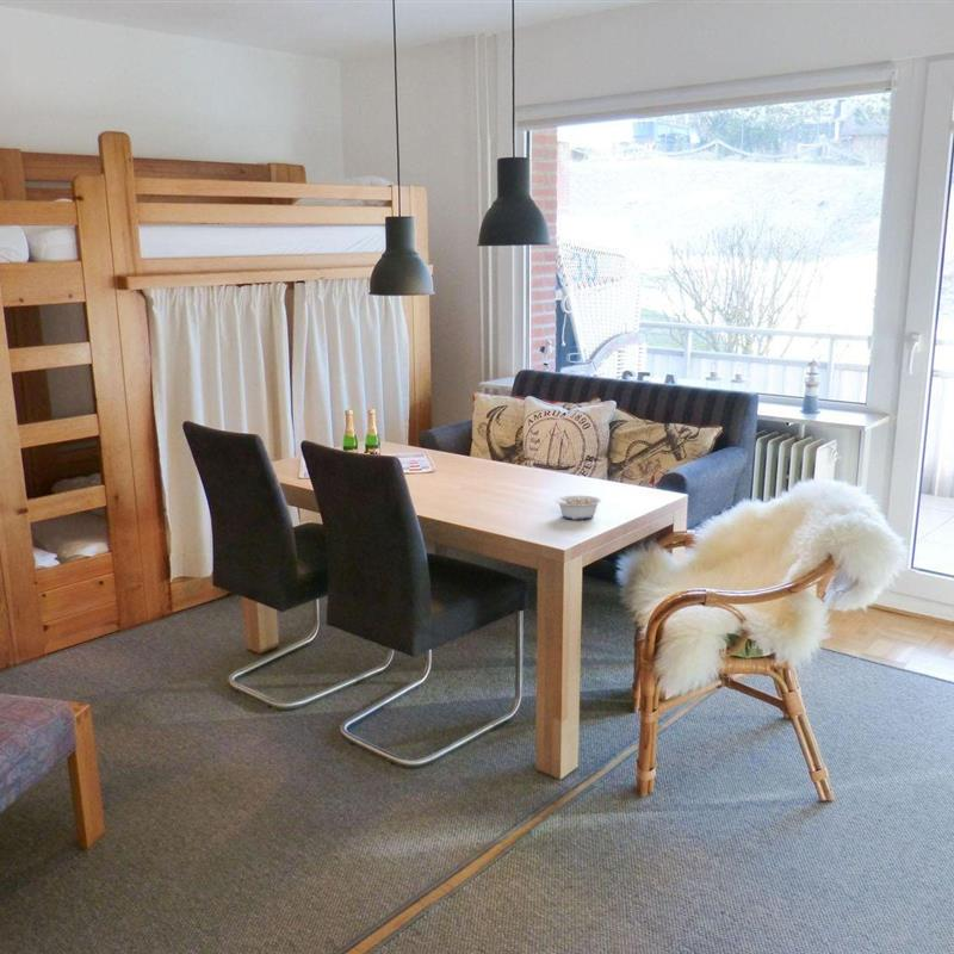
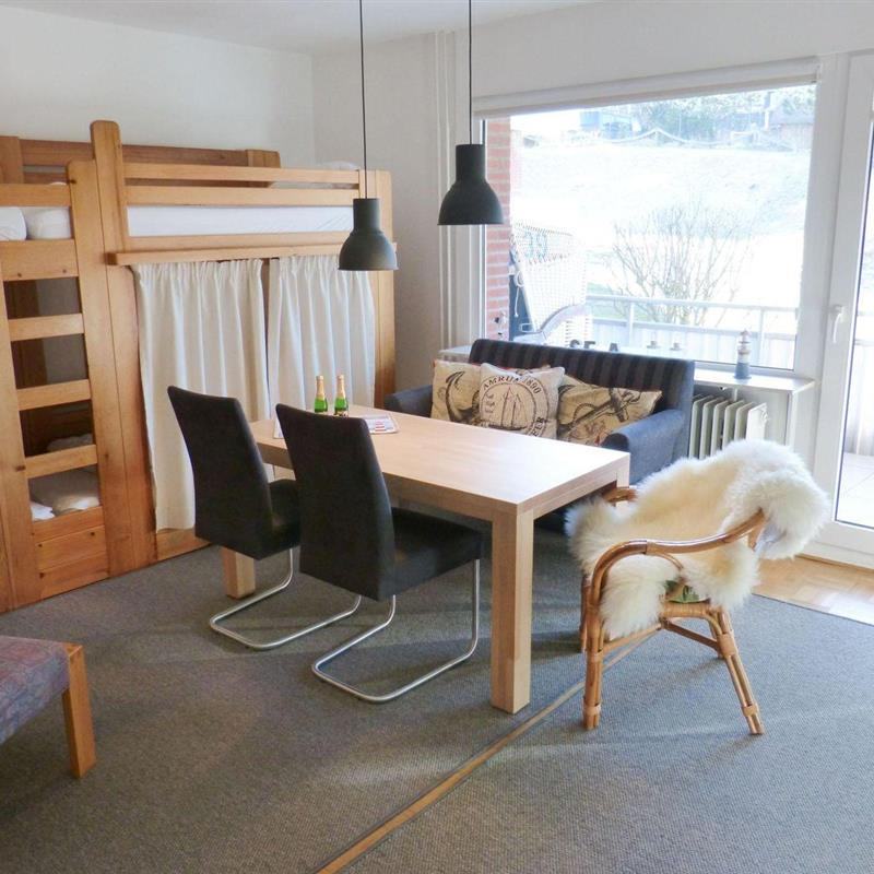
- legume (576, 507)
